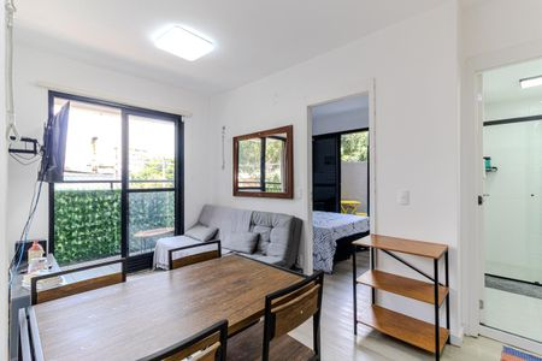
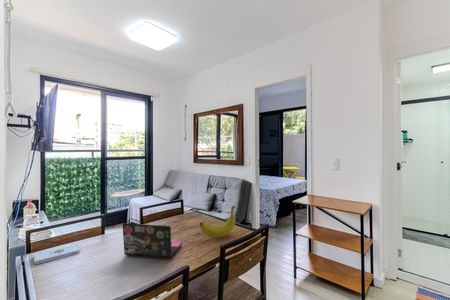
+ laptop (154, 235)
+ banana (219, 226)
+ notepad (57, 253)
